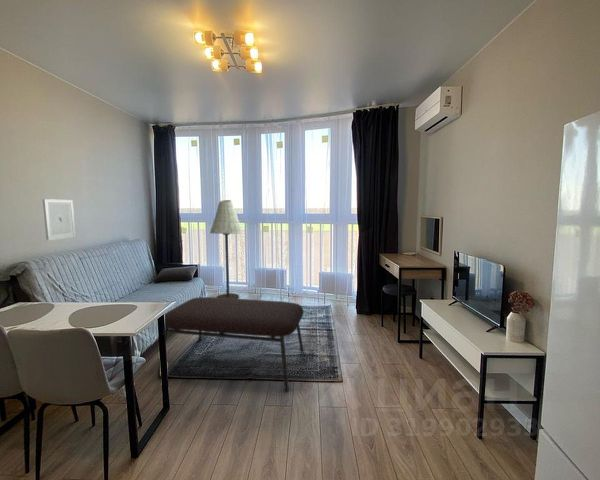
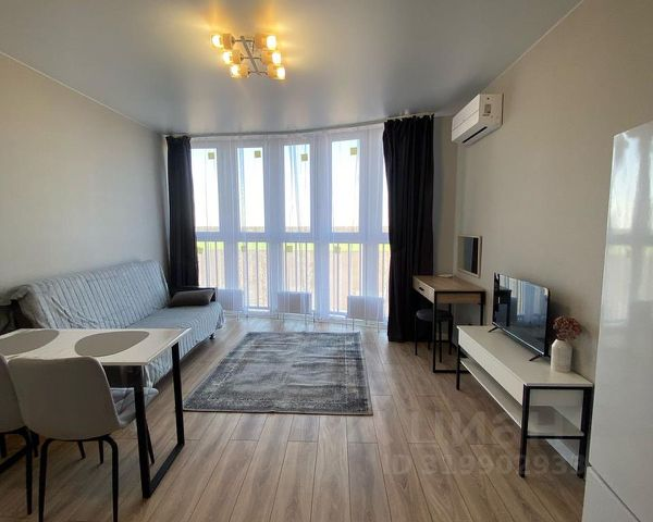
- floor lamp (226, 249)
- wall art (60, 219)
- coffee table (235, 333)
